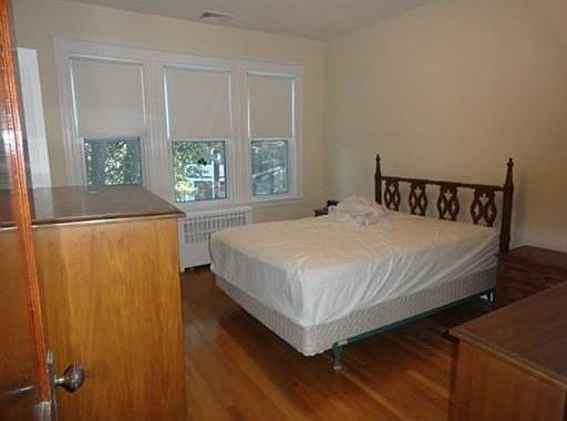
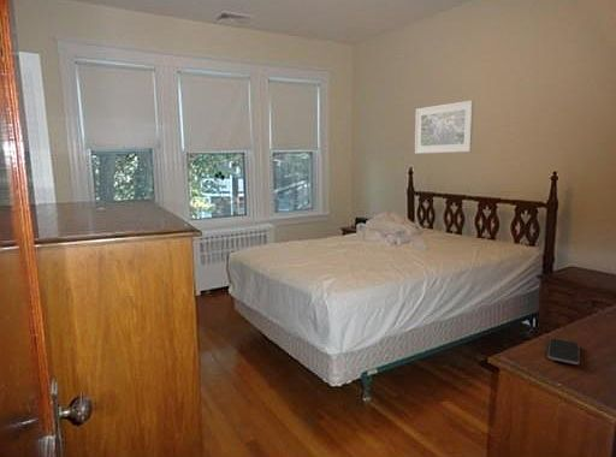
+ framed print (442, 129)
+ smartphone (563, 350)
